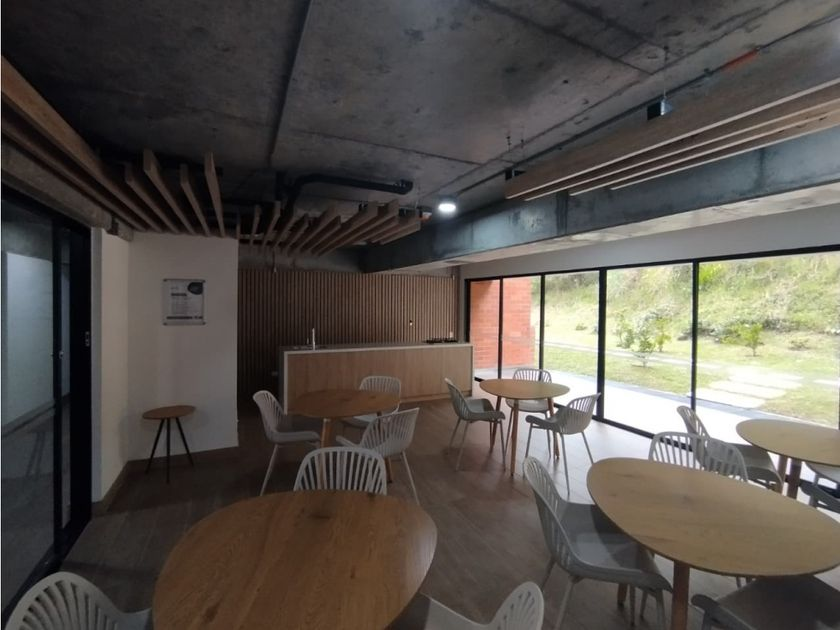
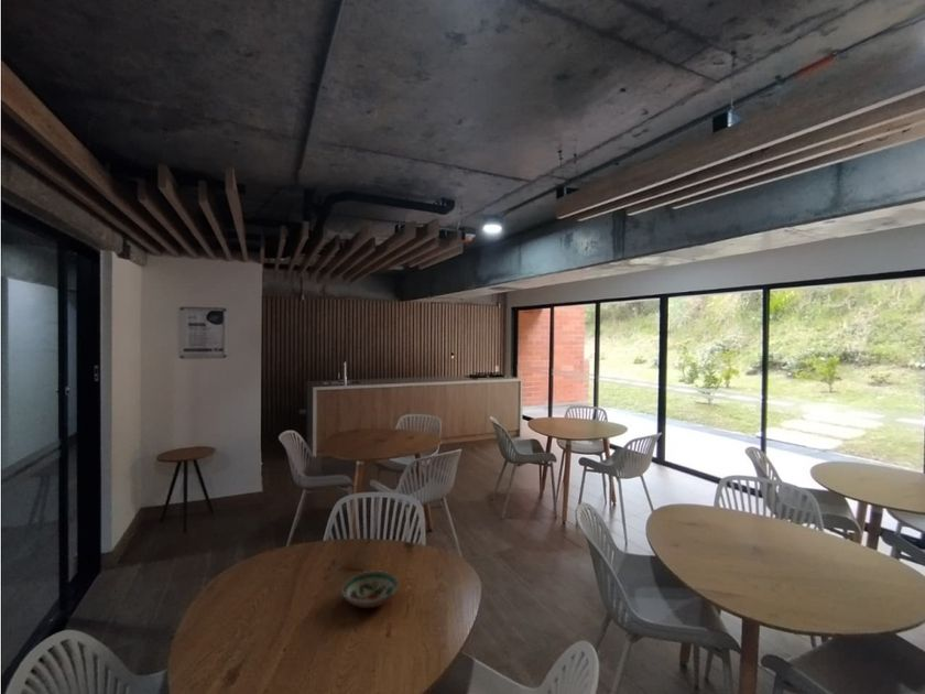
+ decorative bowl (370, 592)
